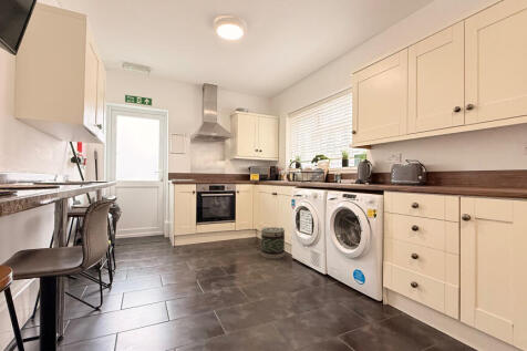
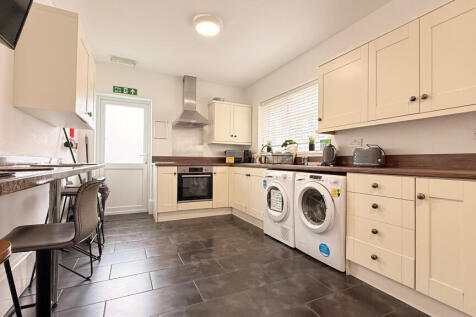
- basket (273, 241)
